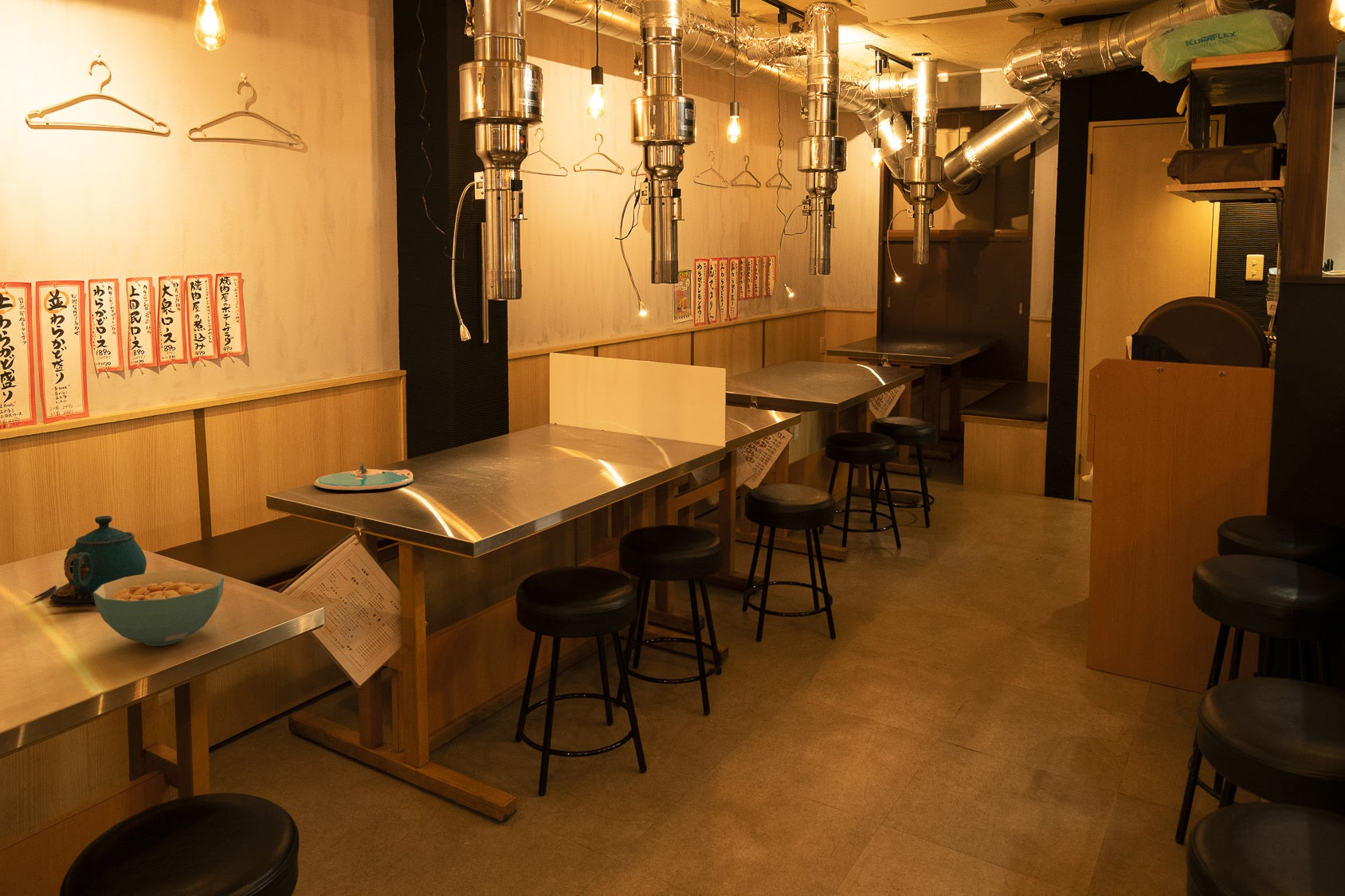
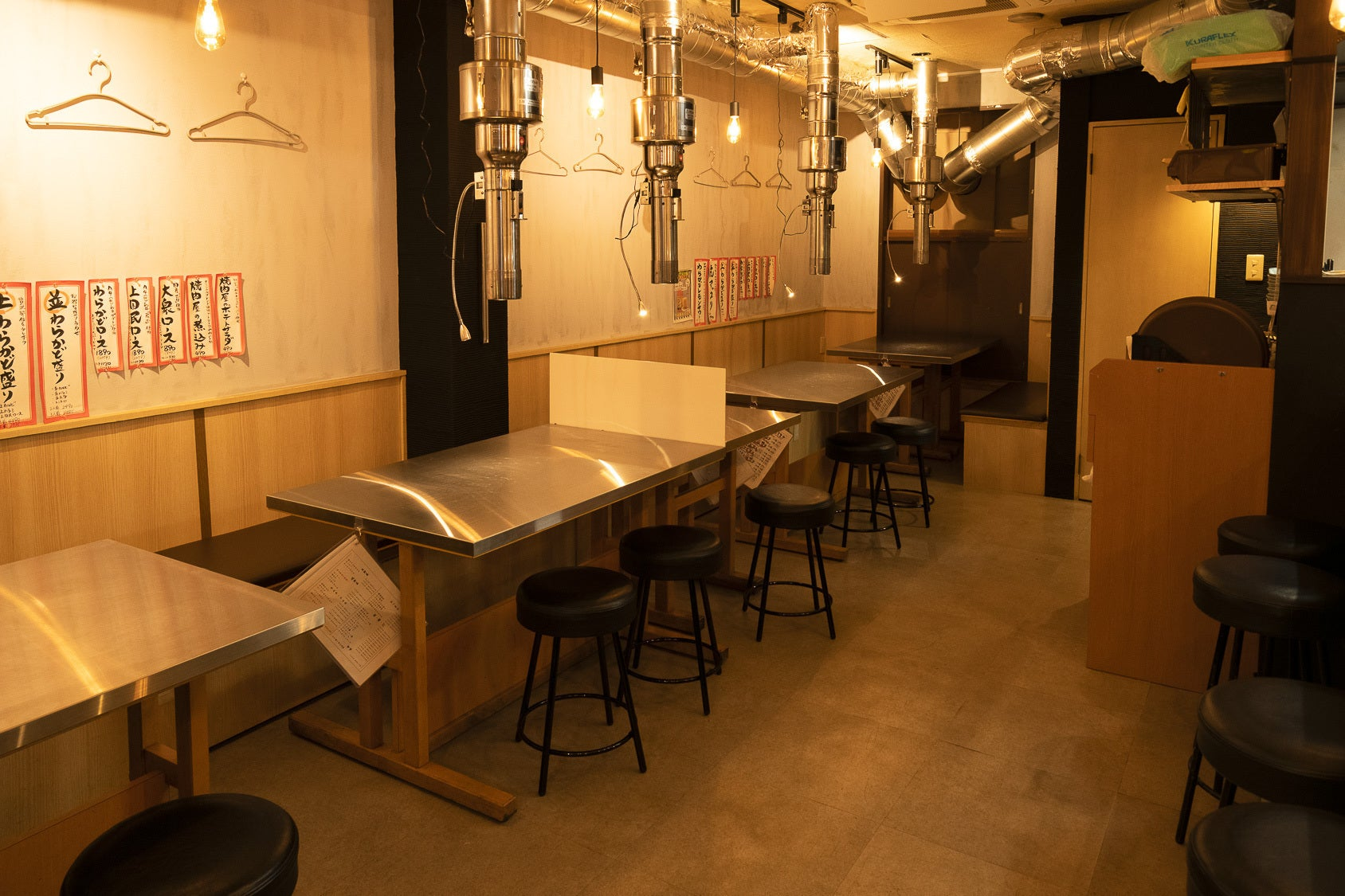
- plate (364, 473)
- cereal bowl (162, 612)
- teapot (100, 555)
